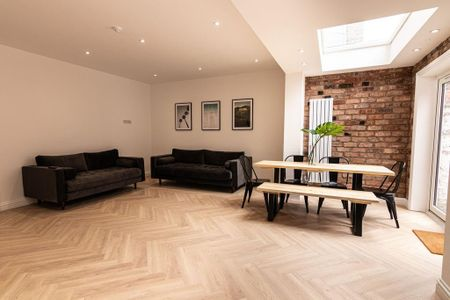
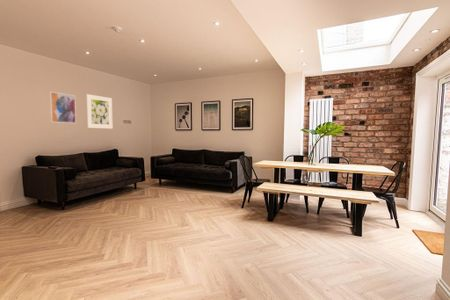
+ wall art (63, 108)
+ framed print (100, 112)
